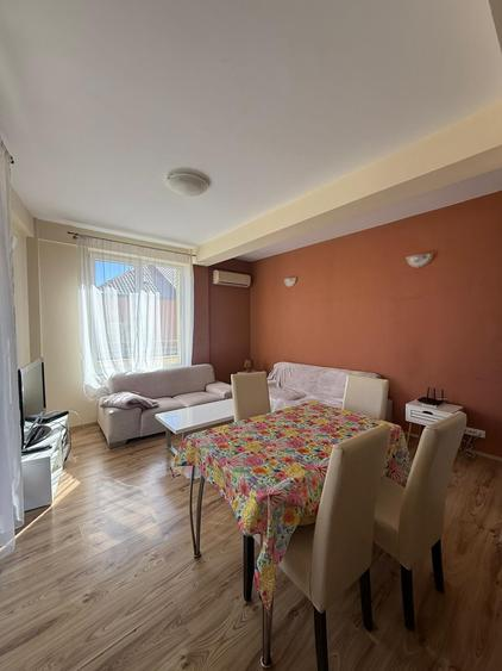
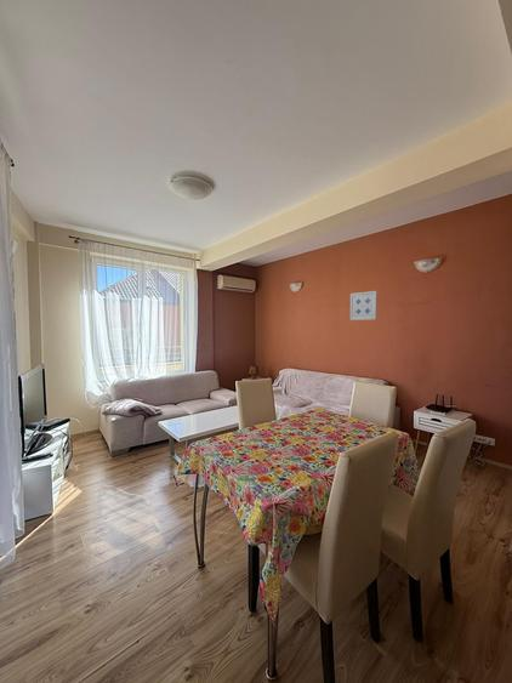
+ wall art (363, 306)
